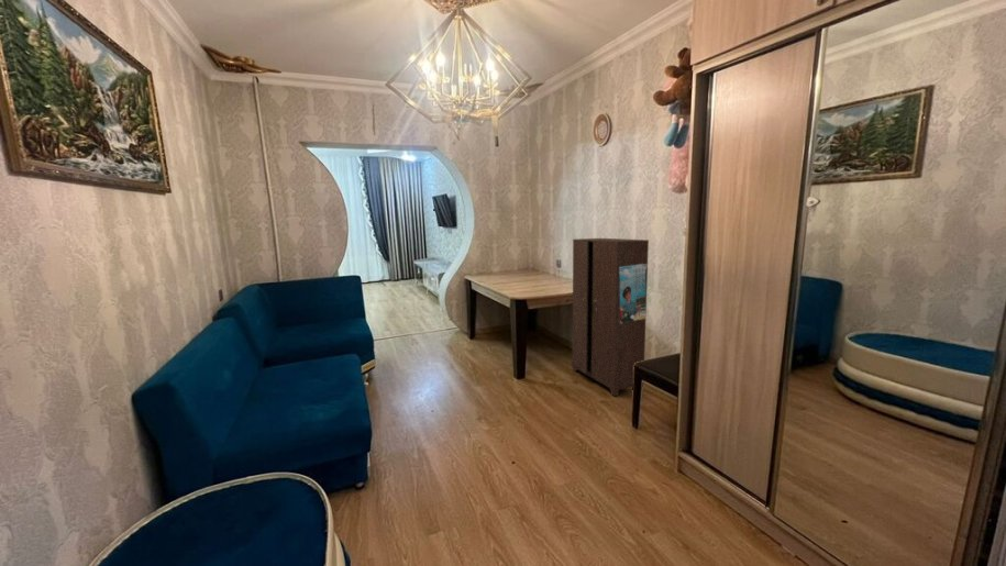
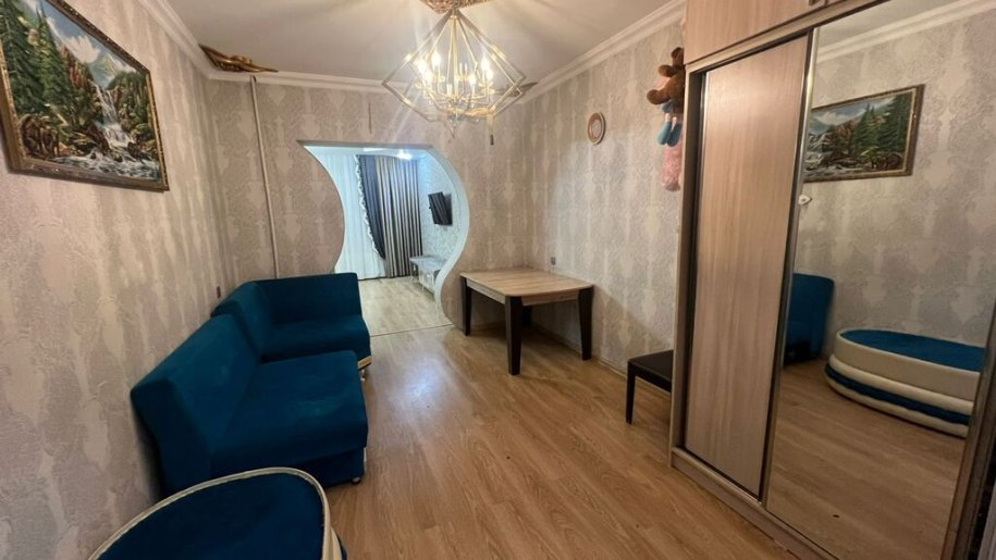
- cabinet (605, 312)
